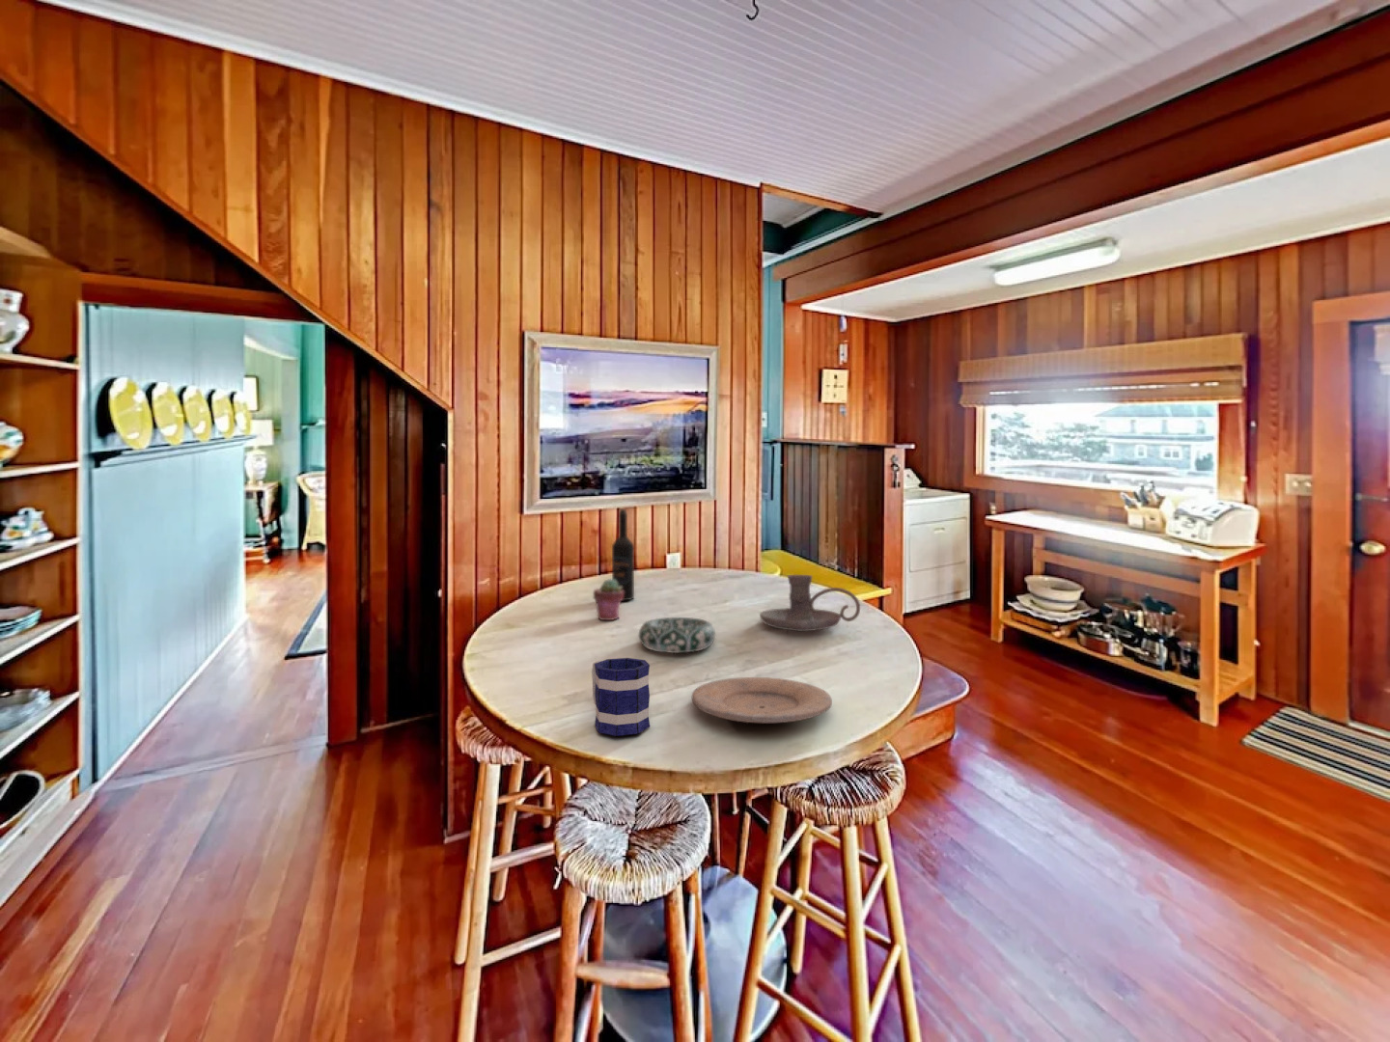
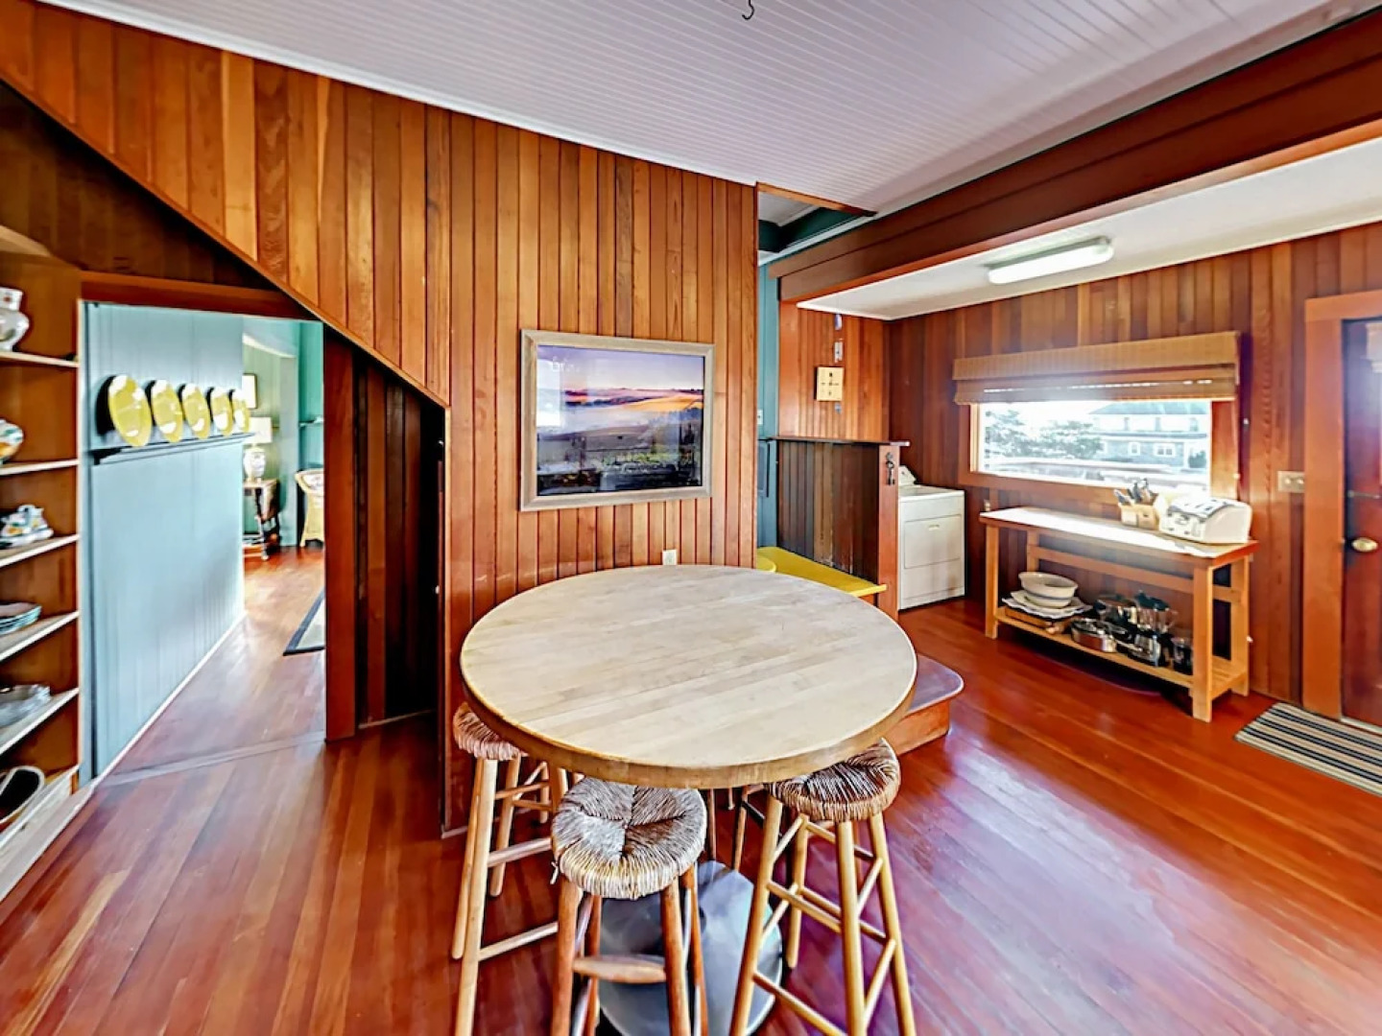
- mug (615, 692)
- candle holder (809, 602)
- decorative bowl (676, 634)
- plate (761, 704)
- potted succulent (609, 599)
- wine bottle (623, 554)
